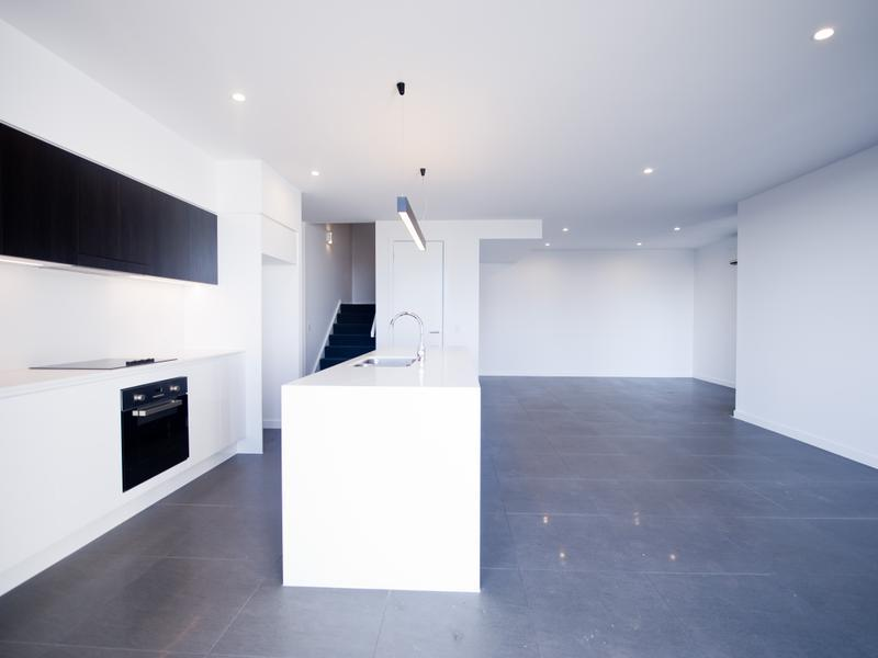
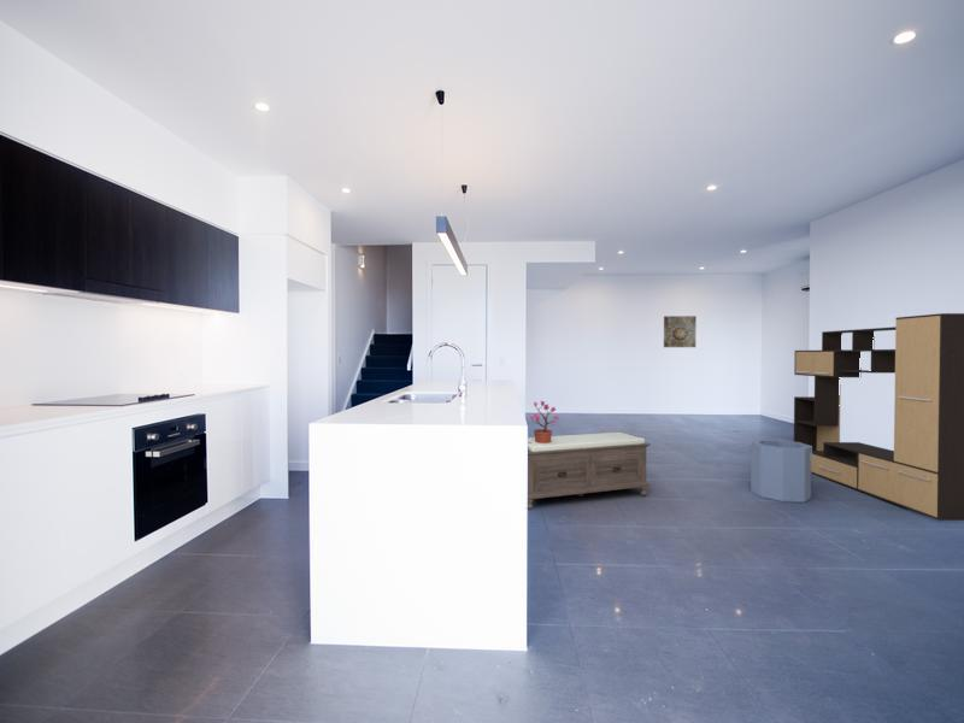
+ potted plant (543, 418)
+ trash can (780, 469)
+ wall art (680, 331)
+ media console (839, 404)
+ bench (578, 466)
